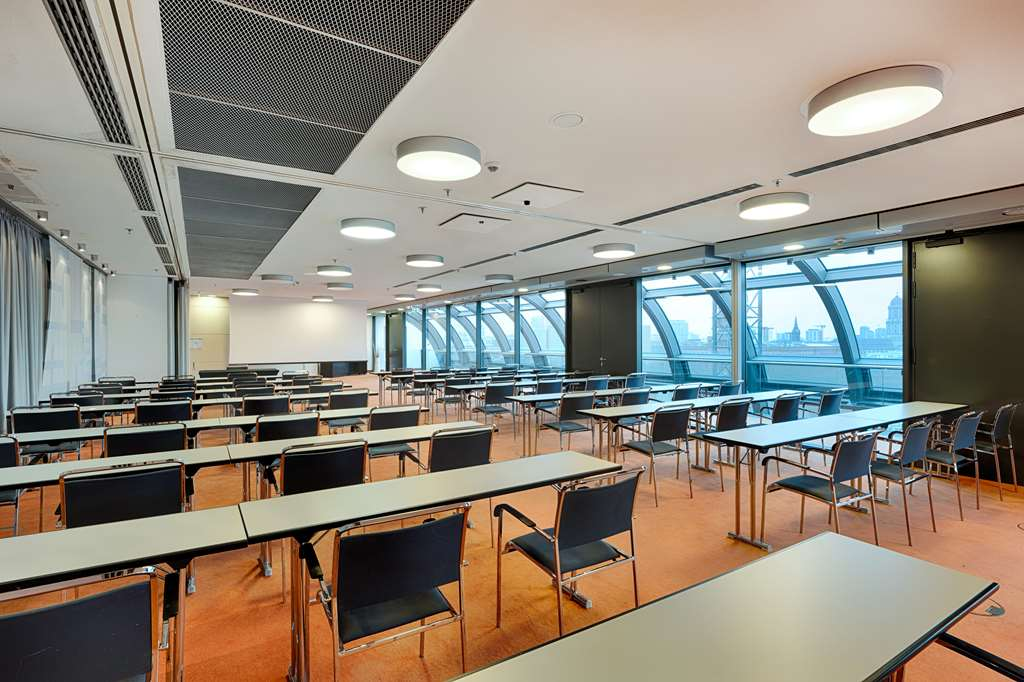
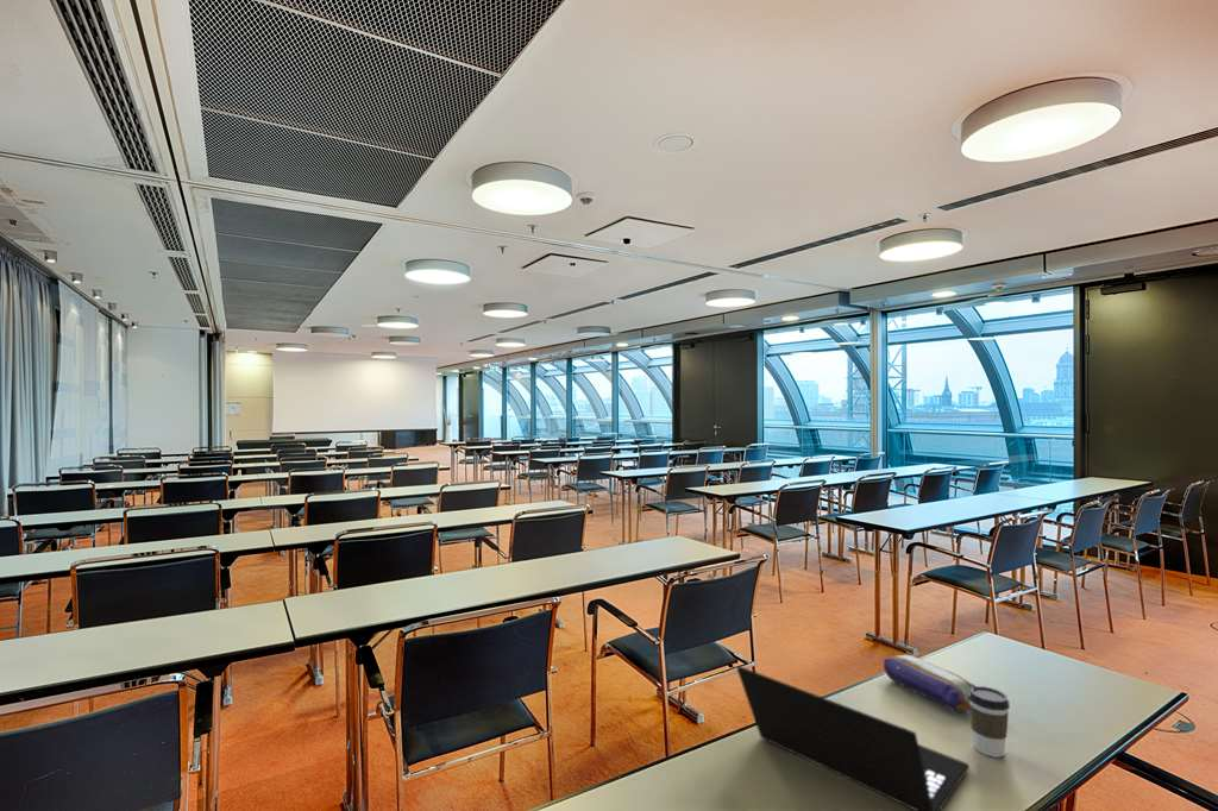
+ laptop (850, 716)
+ coffee cup (988, 721)
+ pencil case (929, 680)
